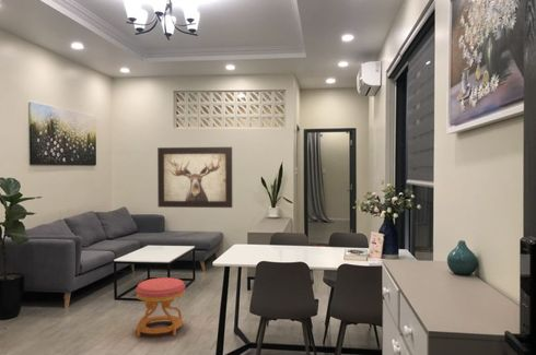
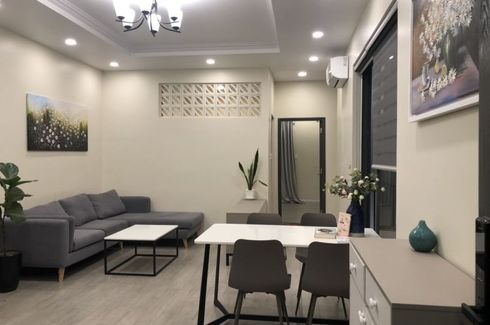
- stool (161, 304)
- wall art (195, 177)
